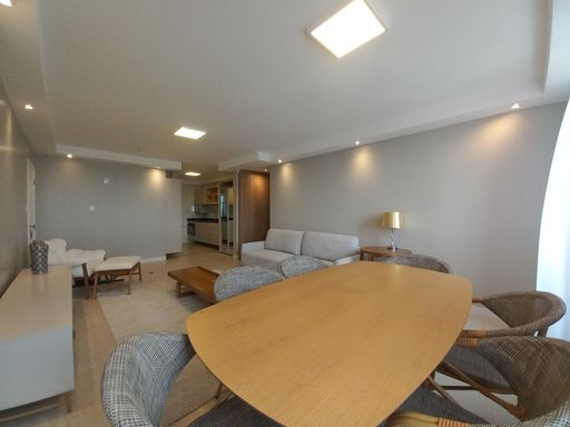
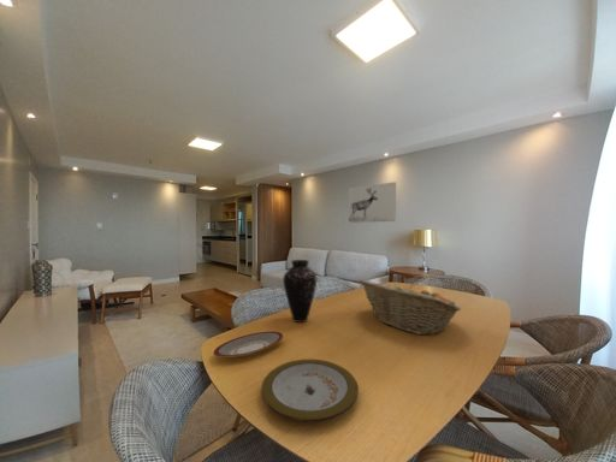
+ fruit basket (404, 300)
+ vase (300, 290)
+ wall art (371, 203)
+ plate (250, 345)
+ plate (309, 387)
